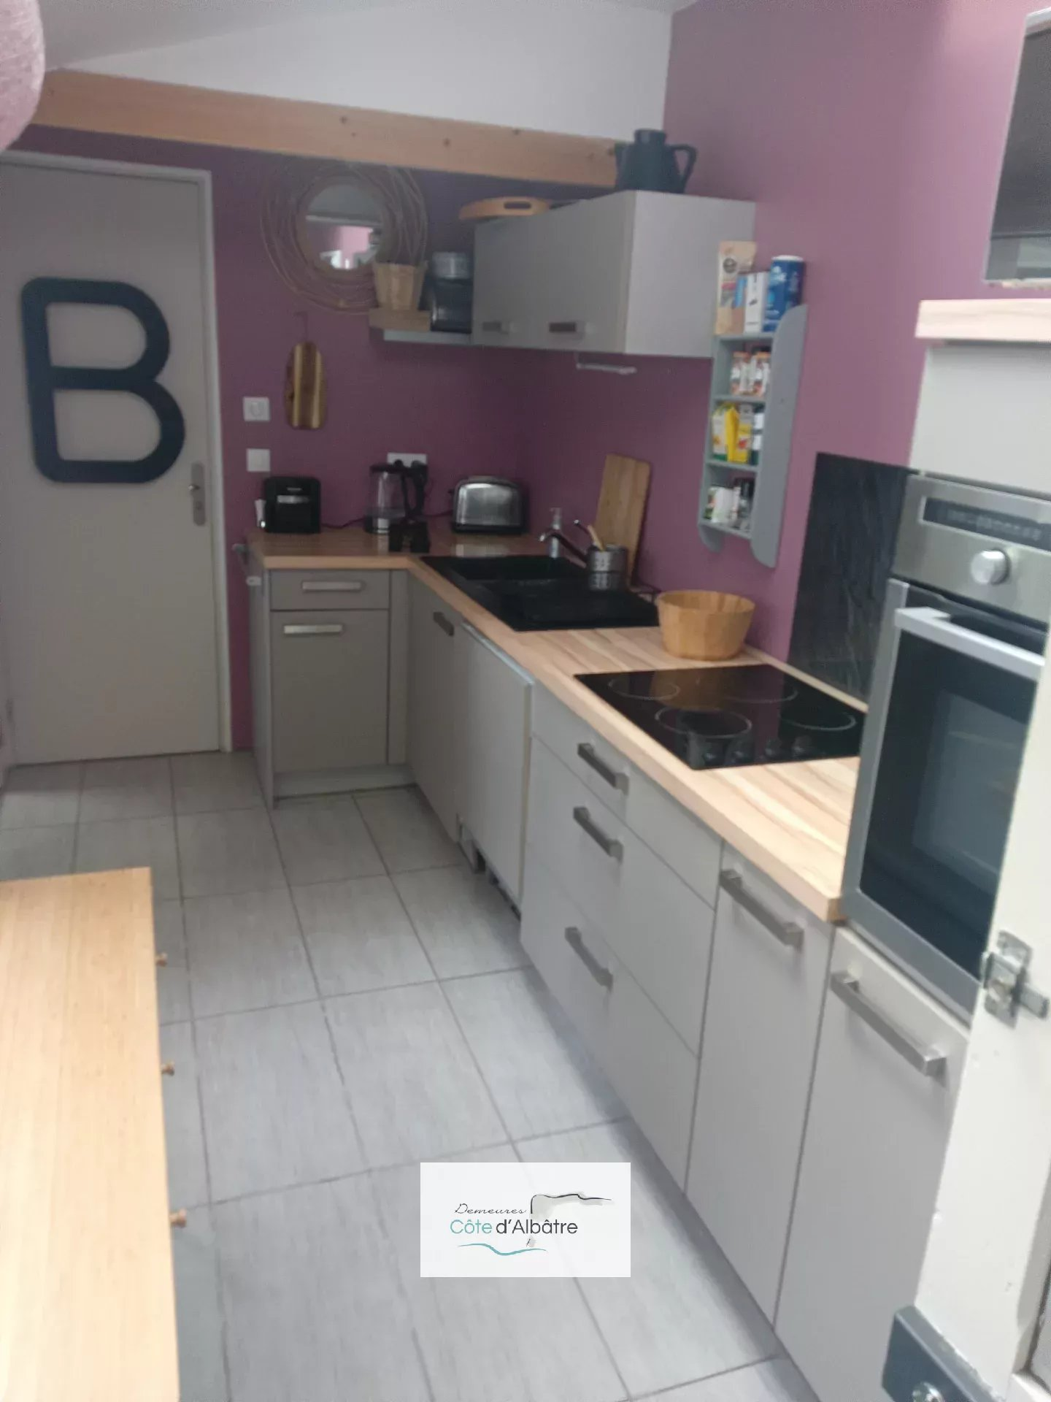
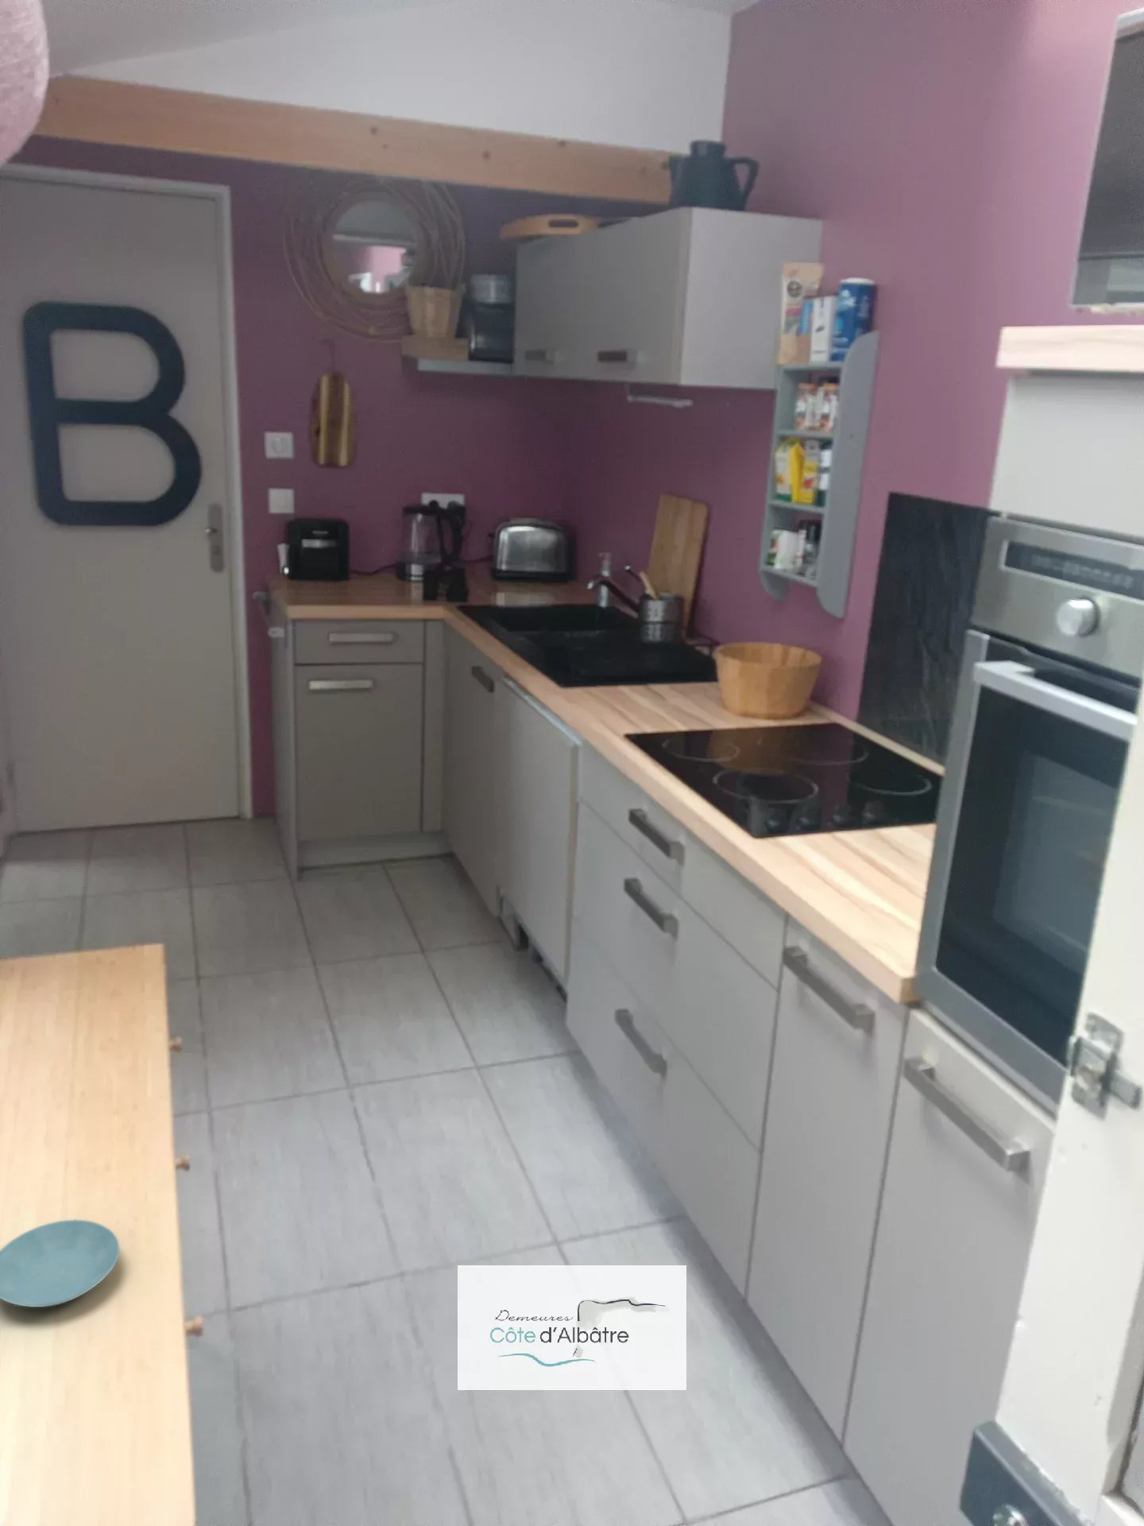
+ saucer (55, 1269)
